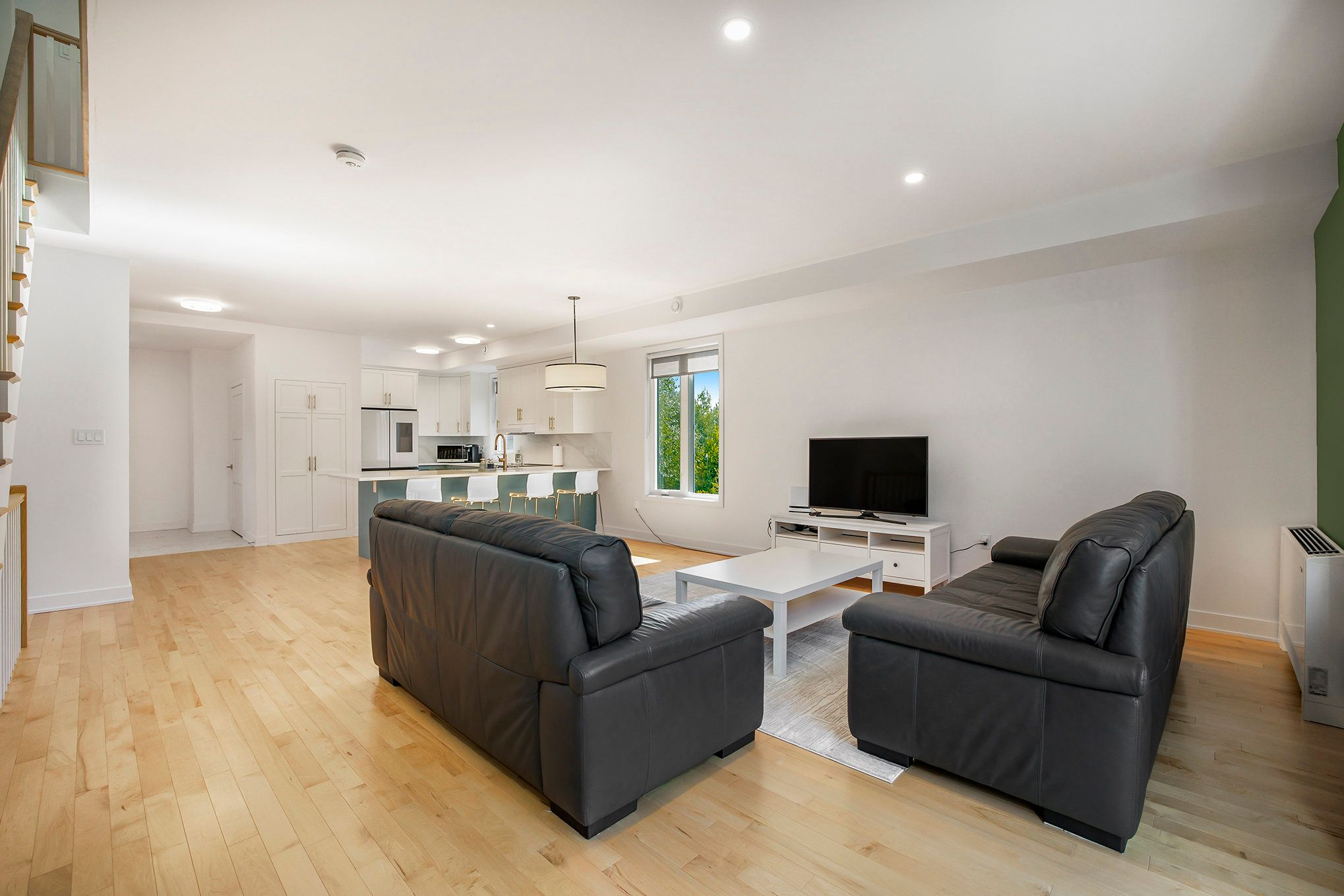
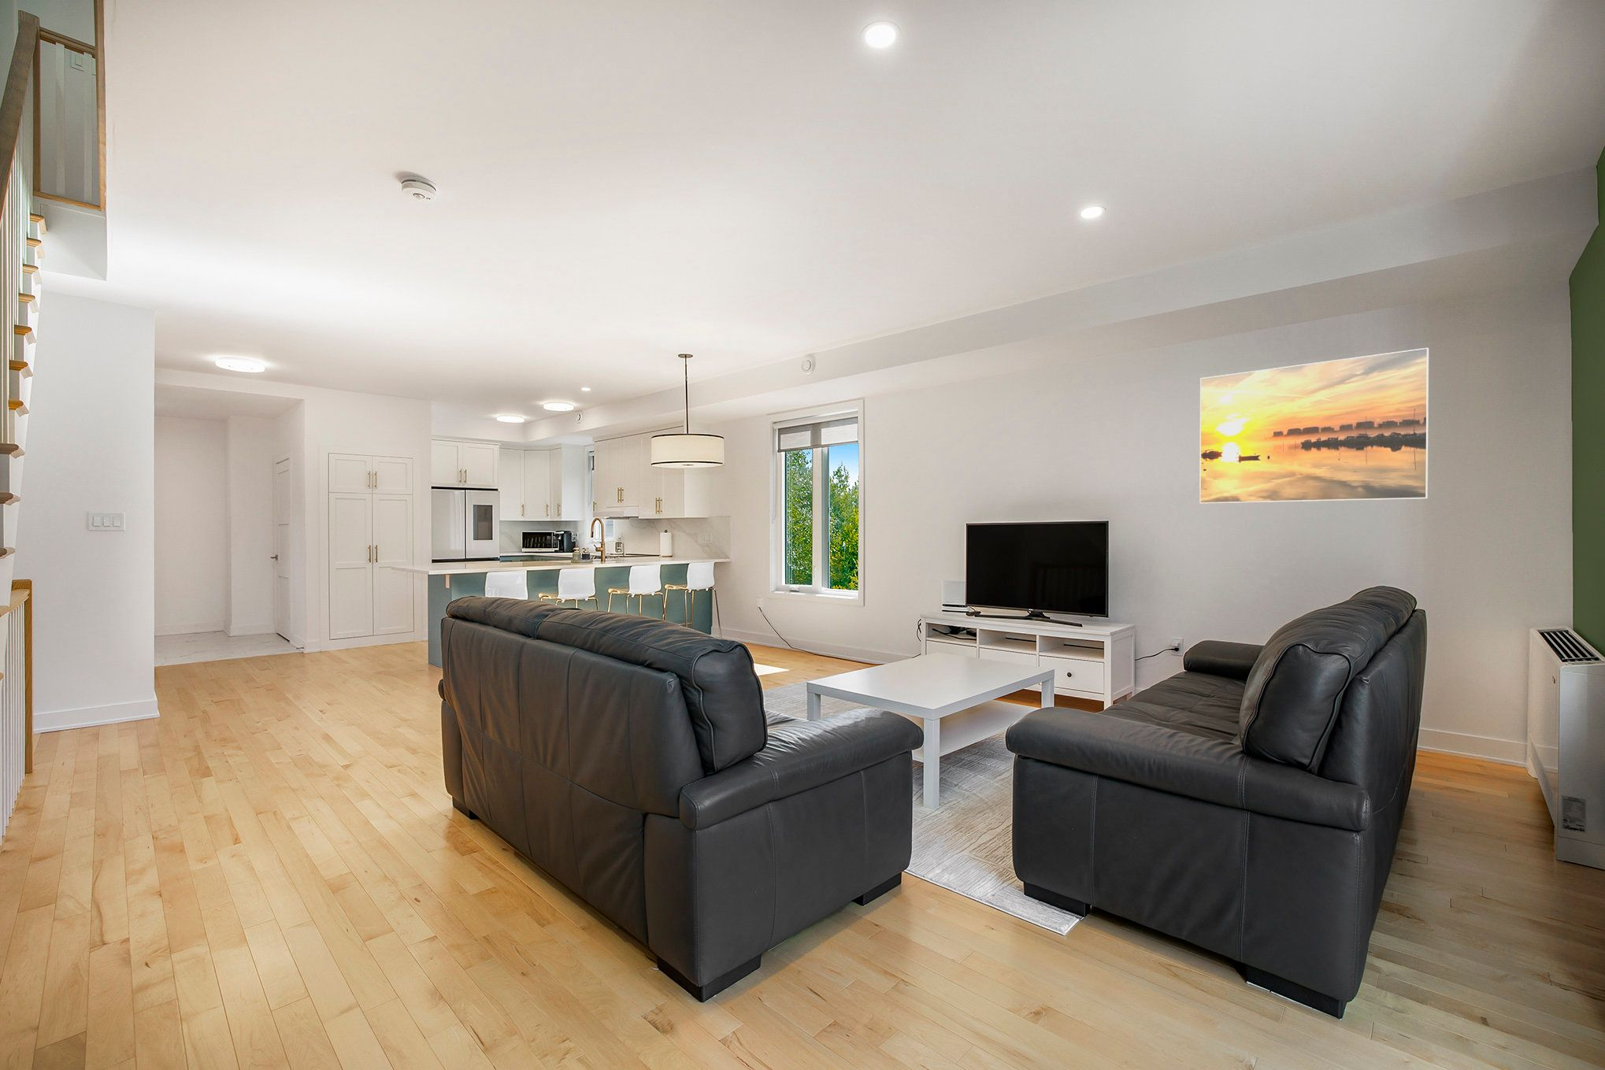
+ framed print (1303, 432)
